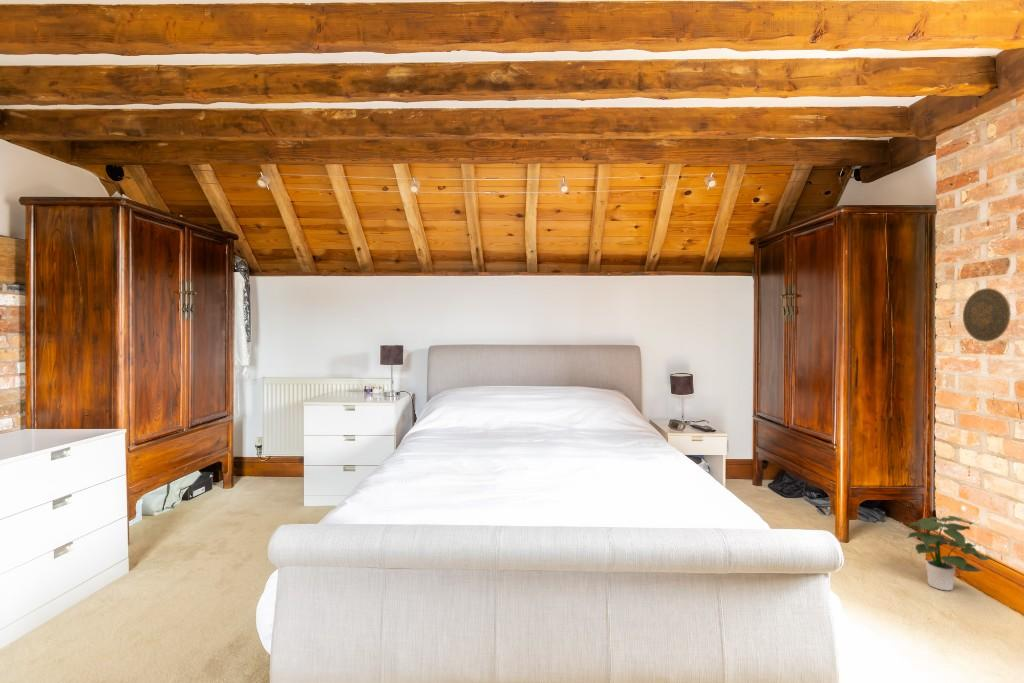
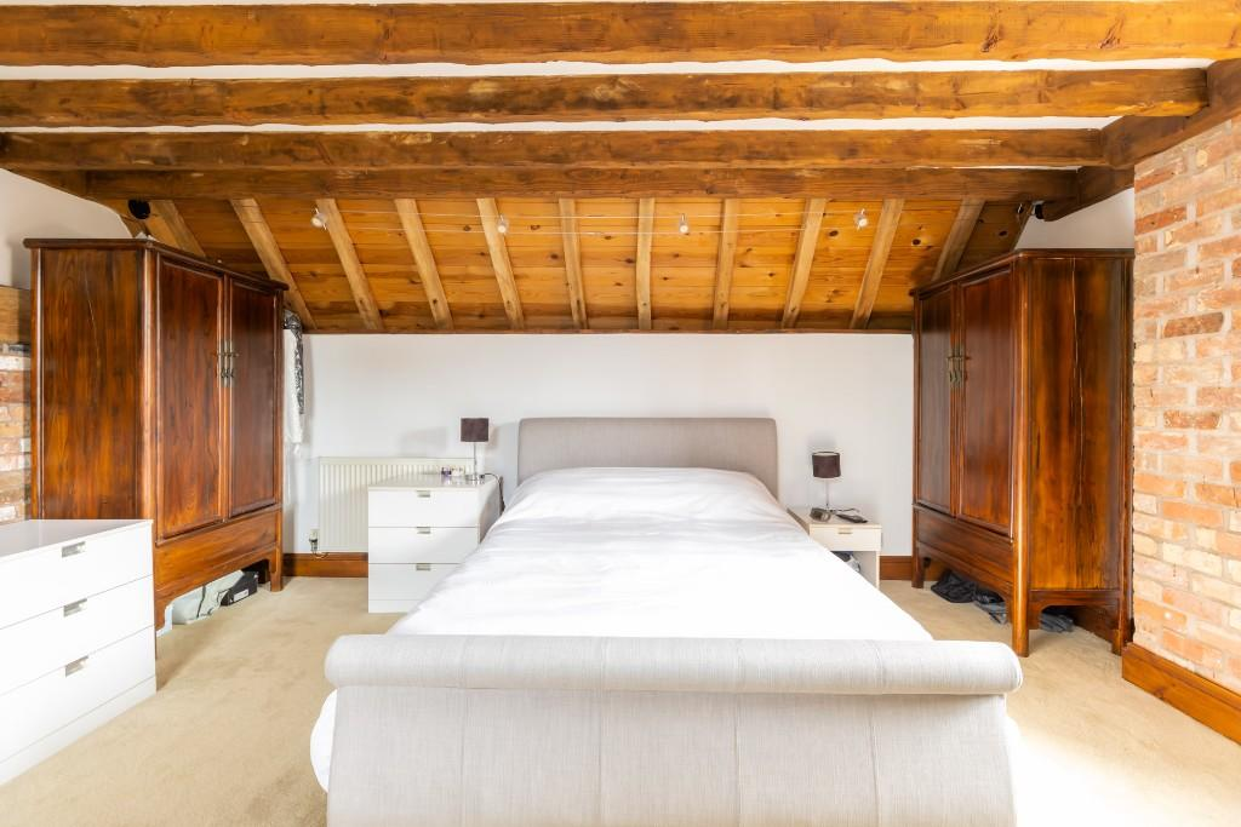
- potted plant (939, 550)
- decorative plate (983, 315)
